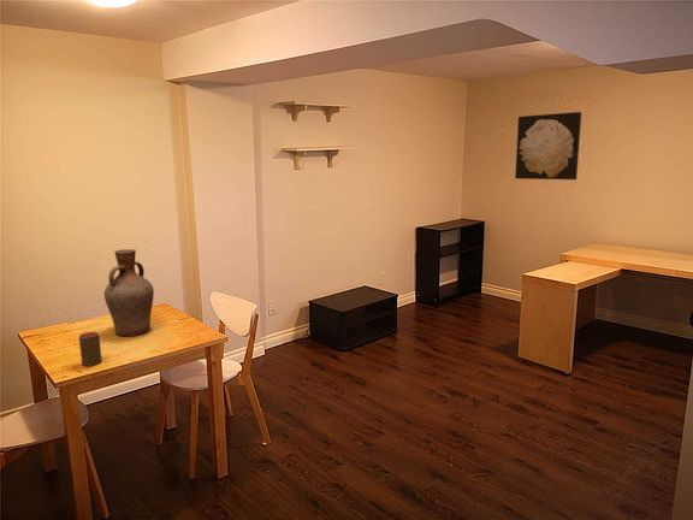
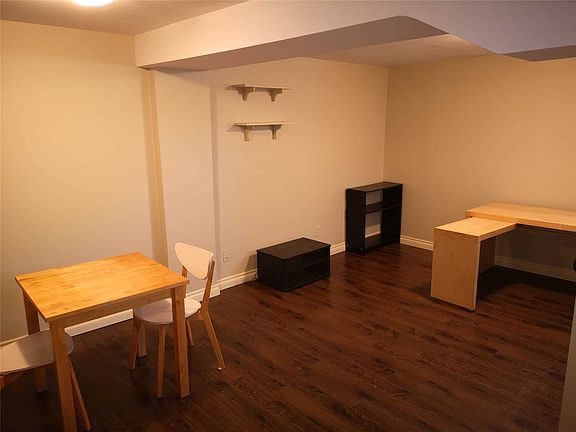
- vase (129, 291)
- cup (90, 348)
- wall art (546, 147)
